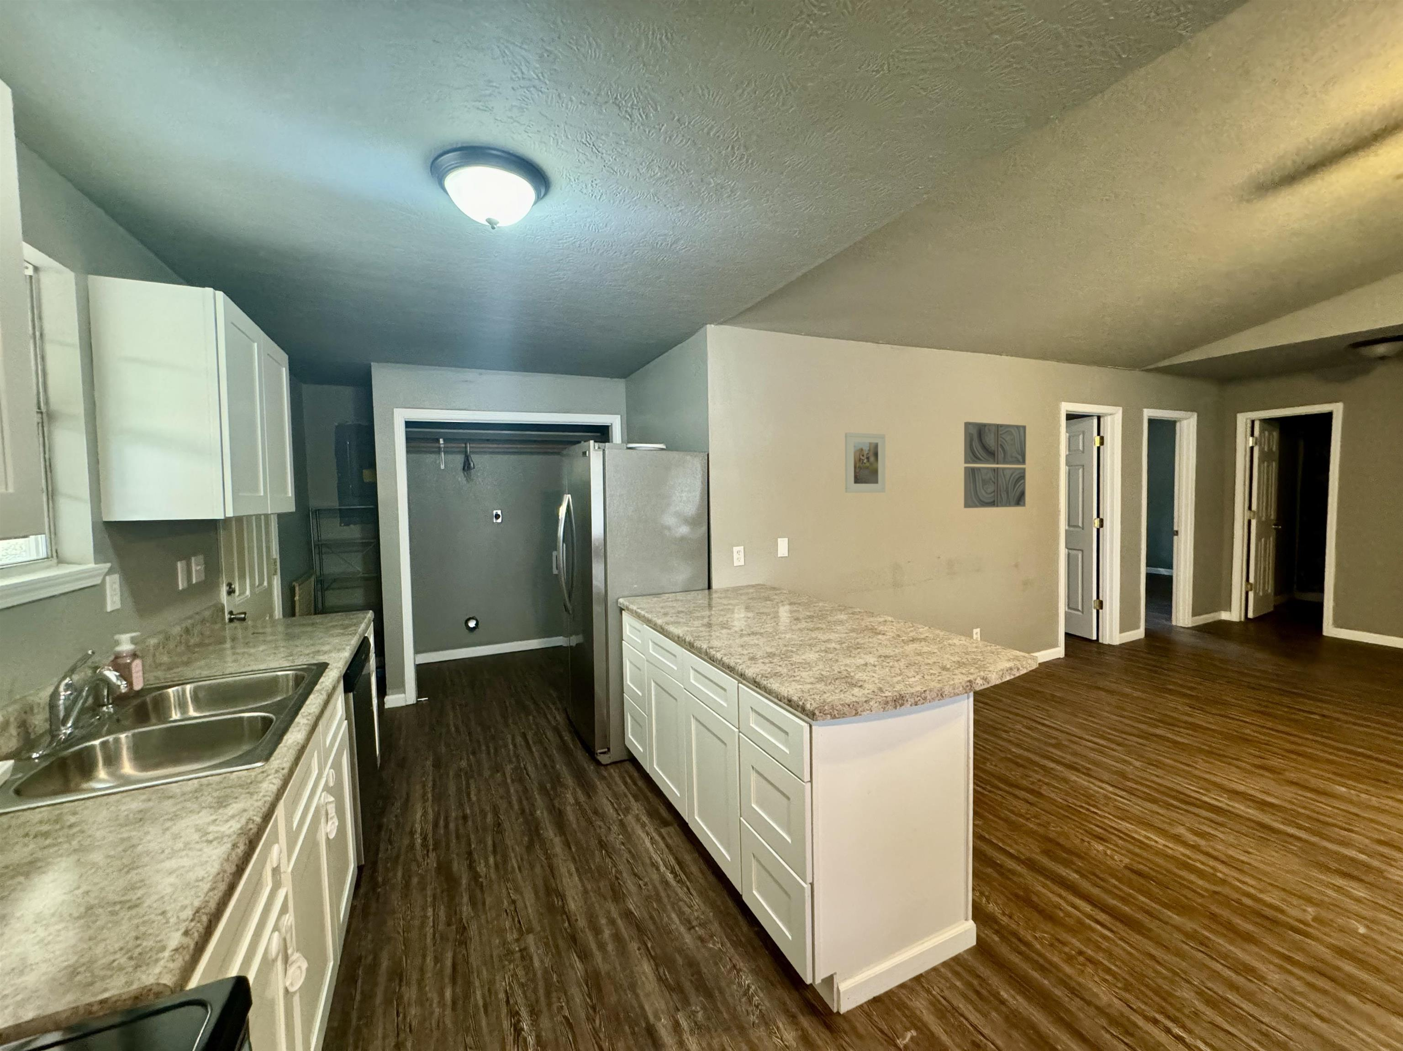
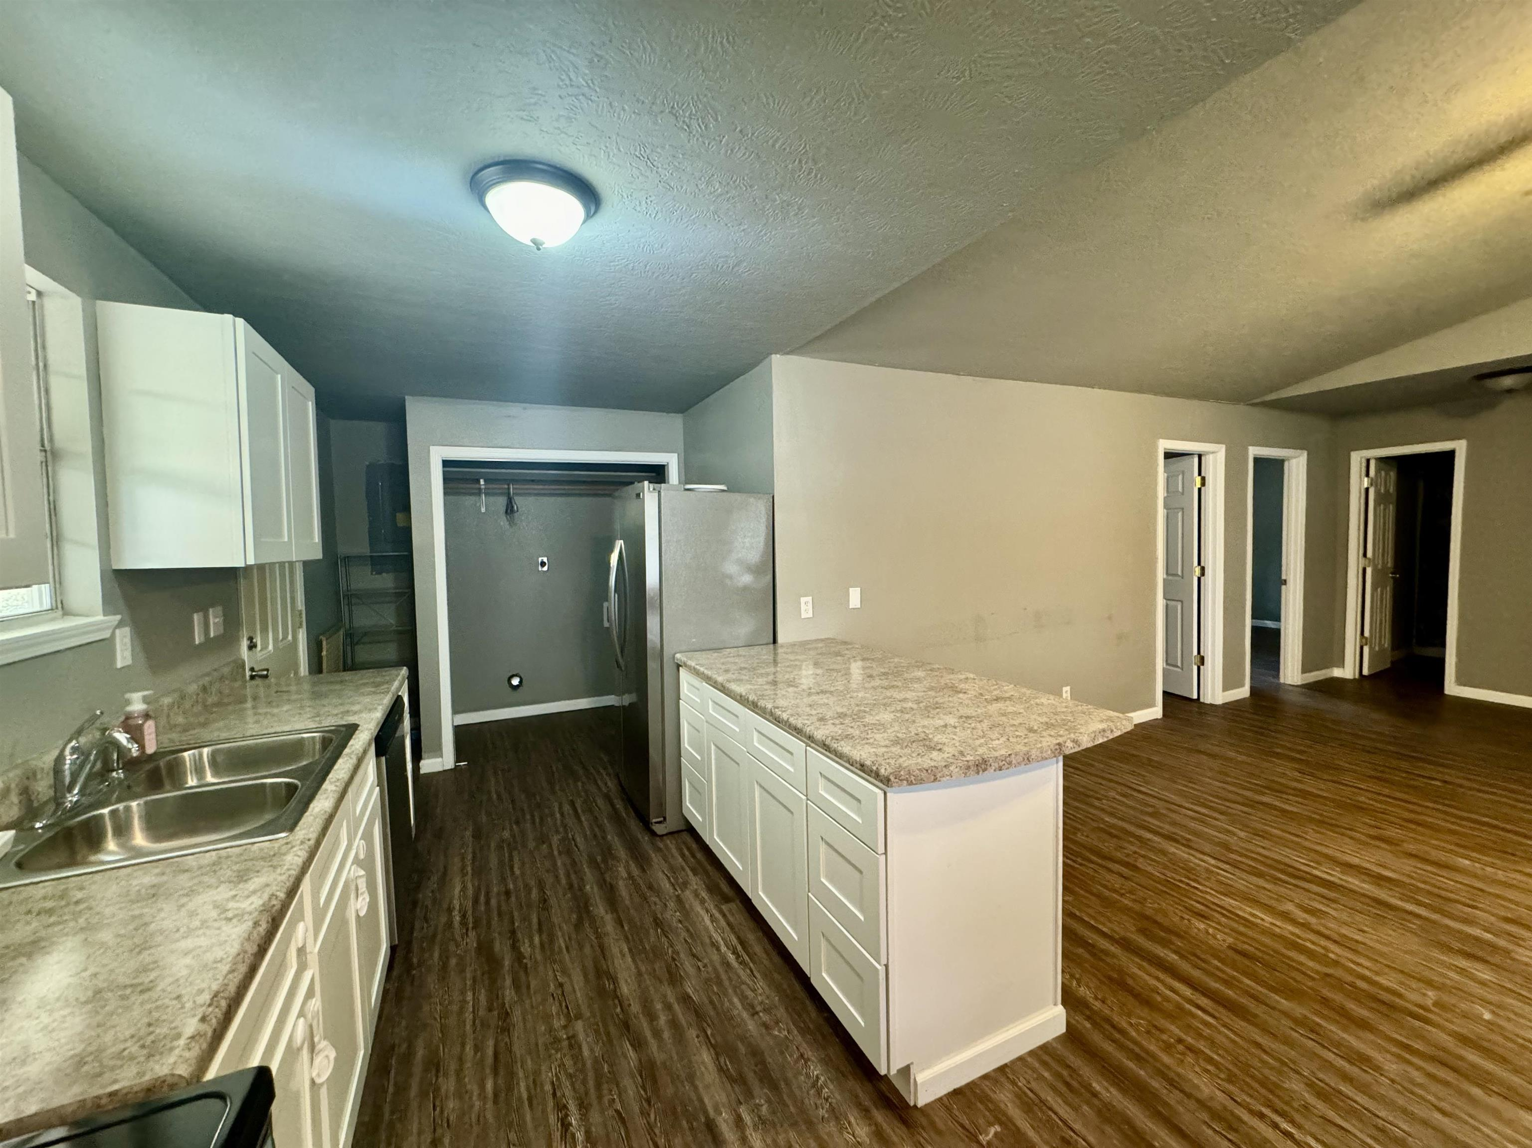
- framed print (865, 463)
- wall art (995, 467)
